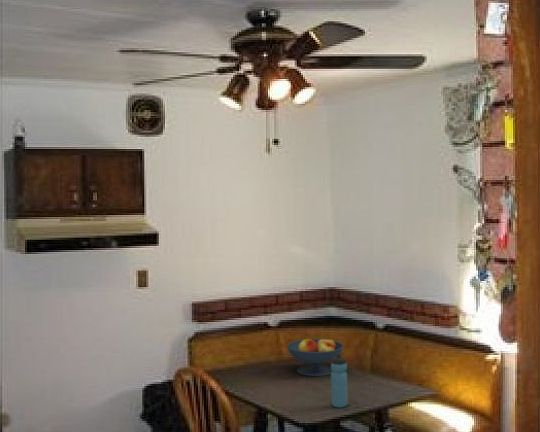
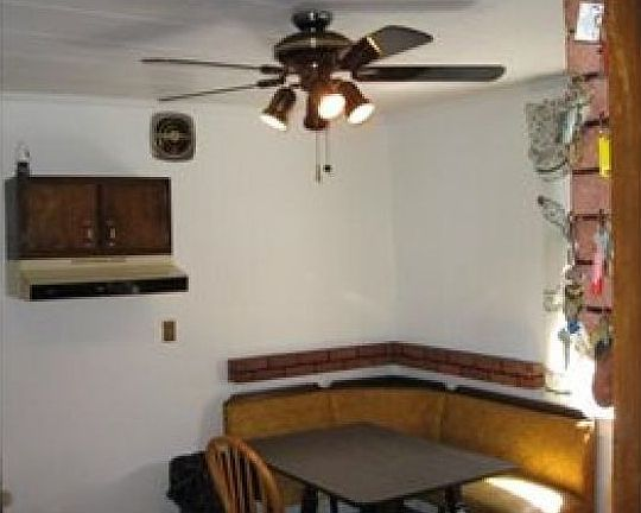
- water bottle (339, 379)
- fruit bowl (315, 353)
